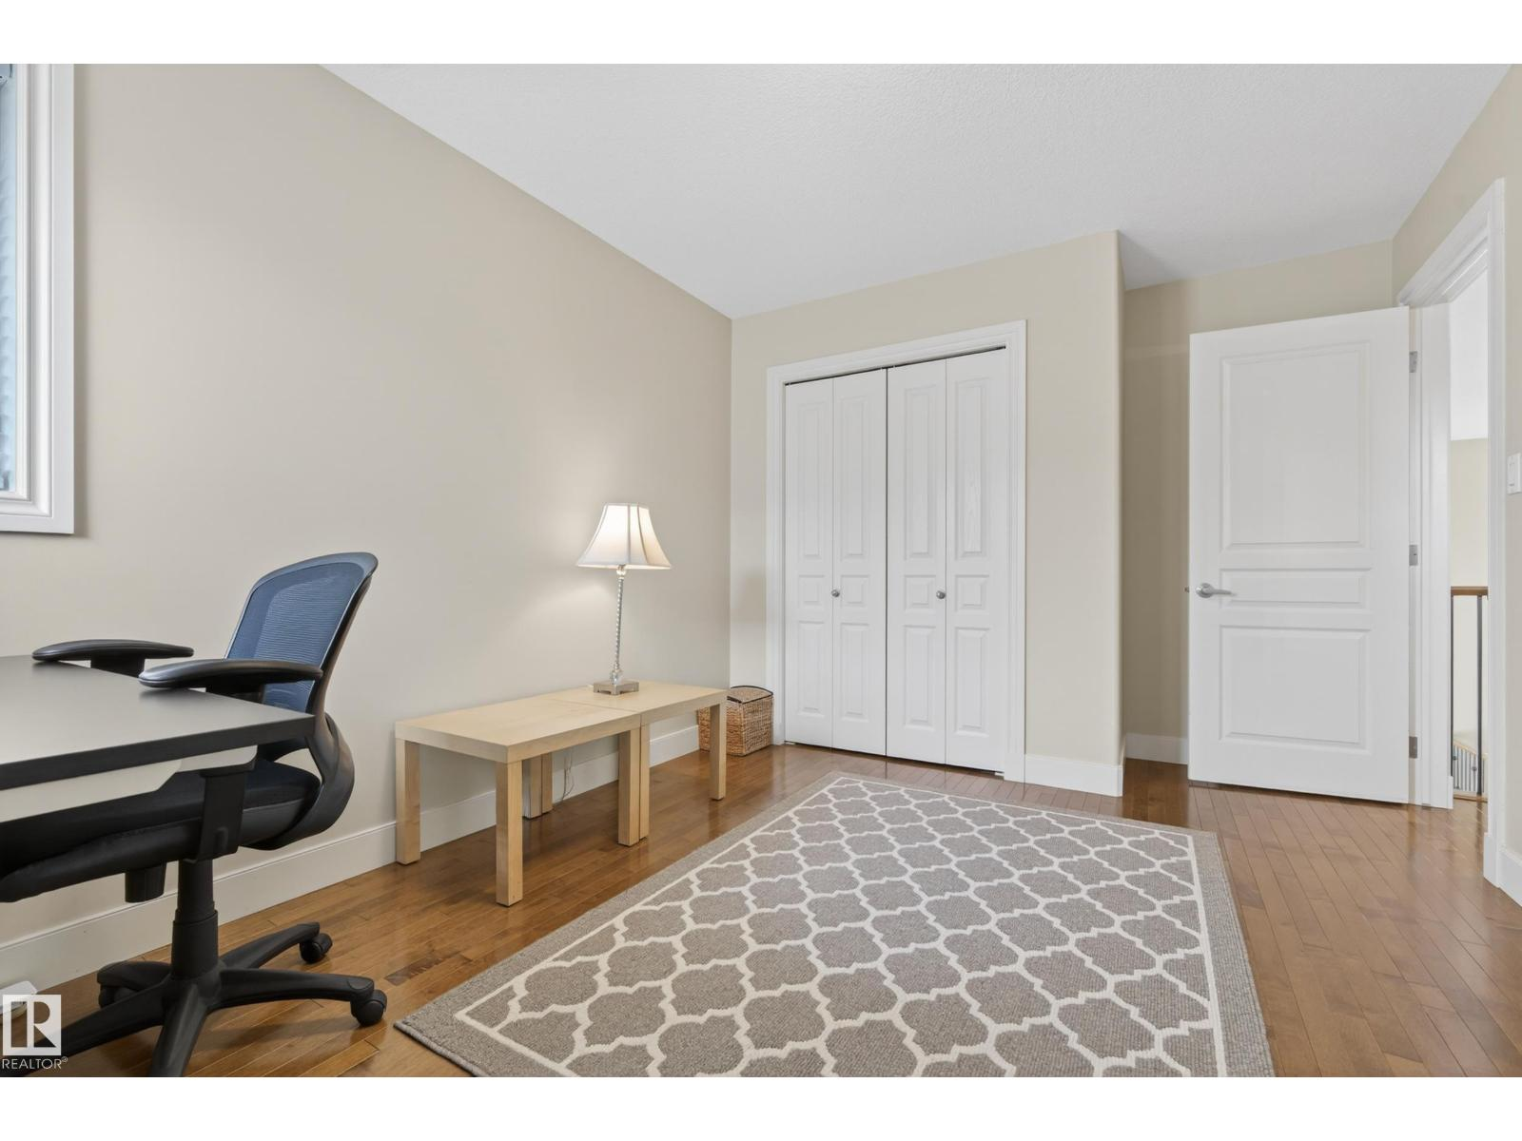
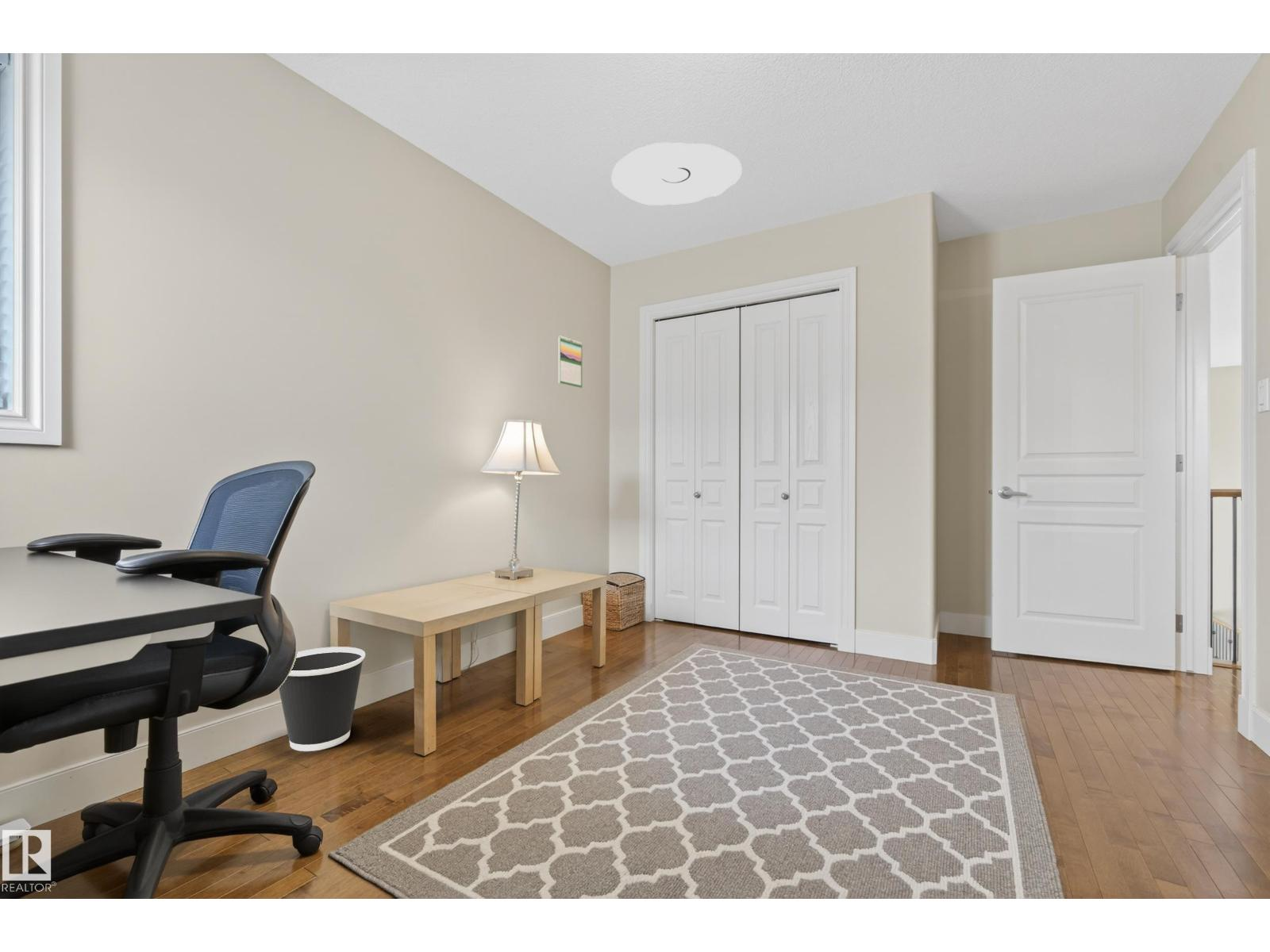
+ wastebasket (320, 698)
+ calendar (570, 362)
+ ceiling light (674, 167)
